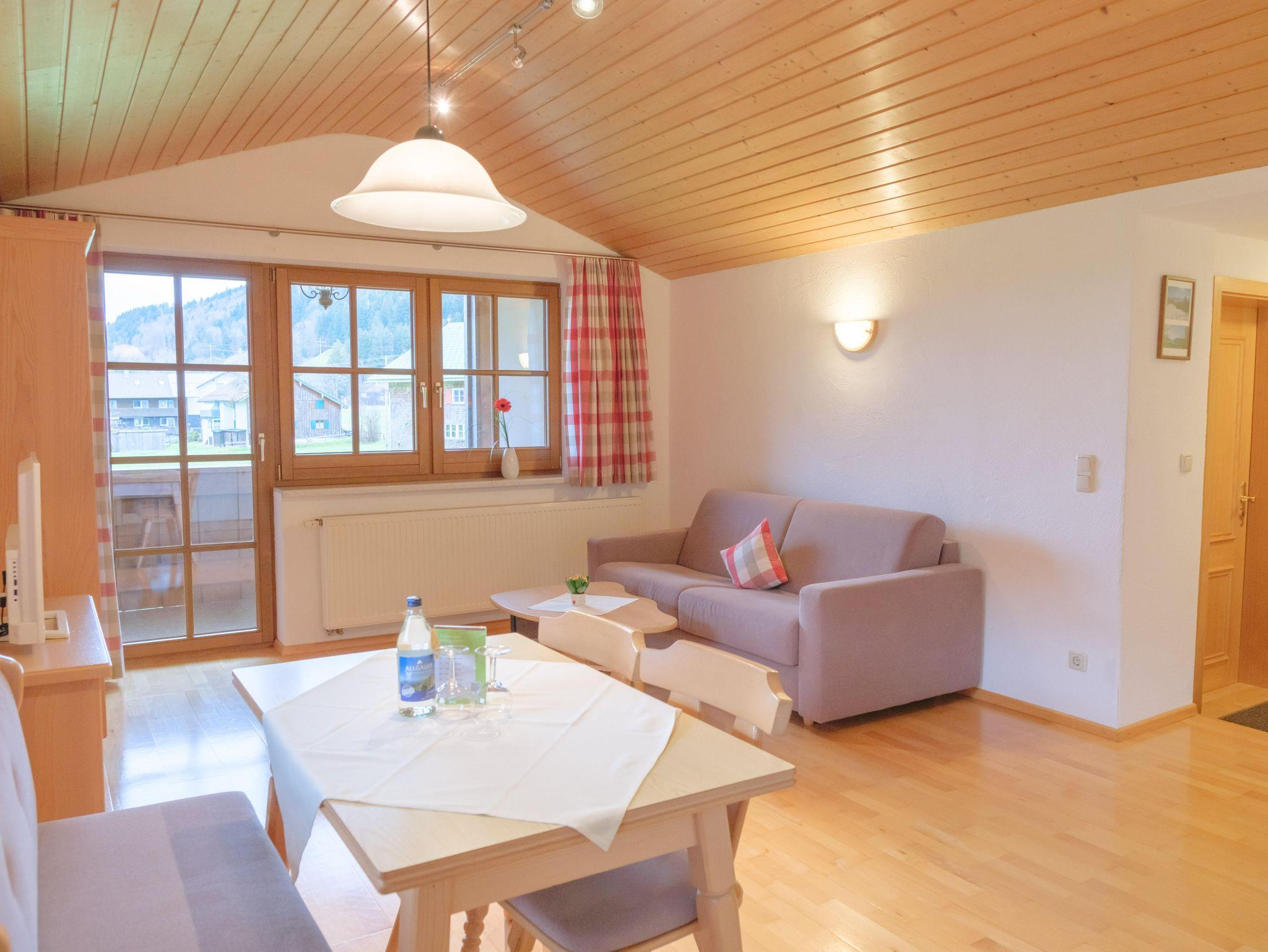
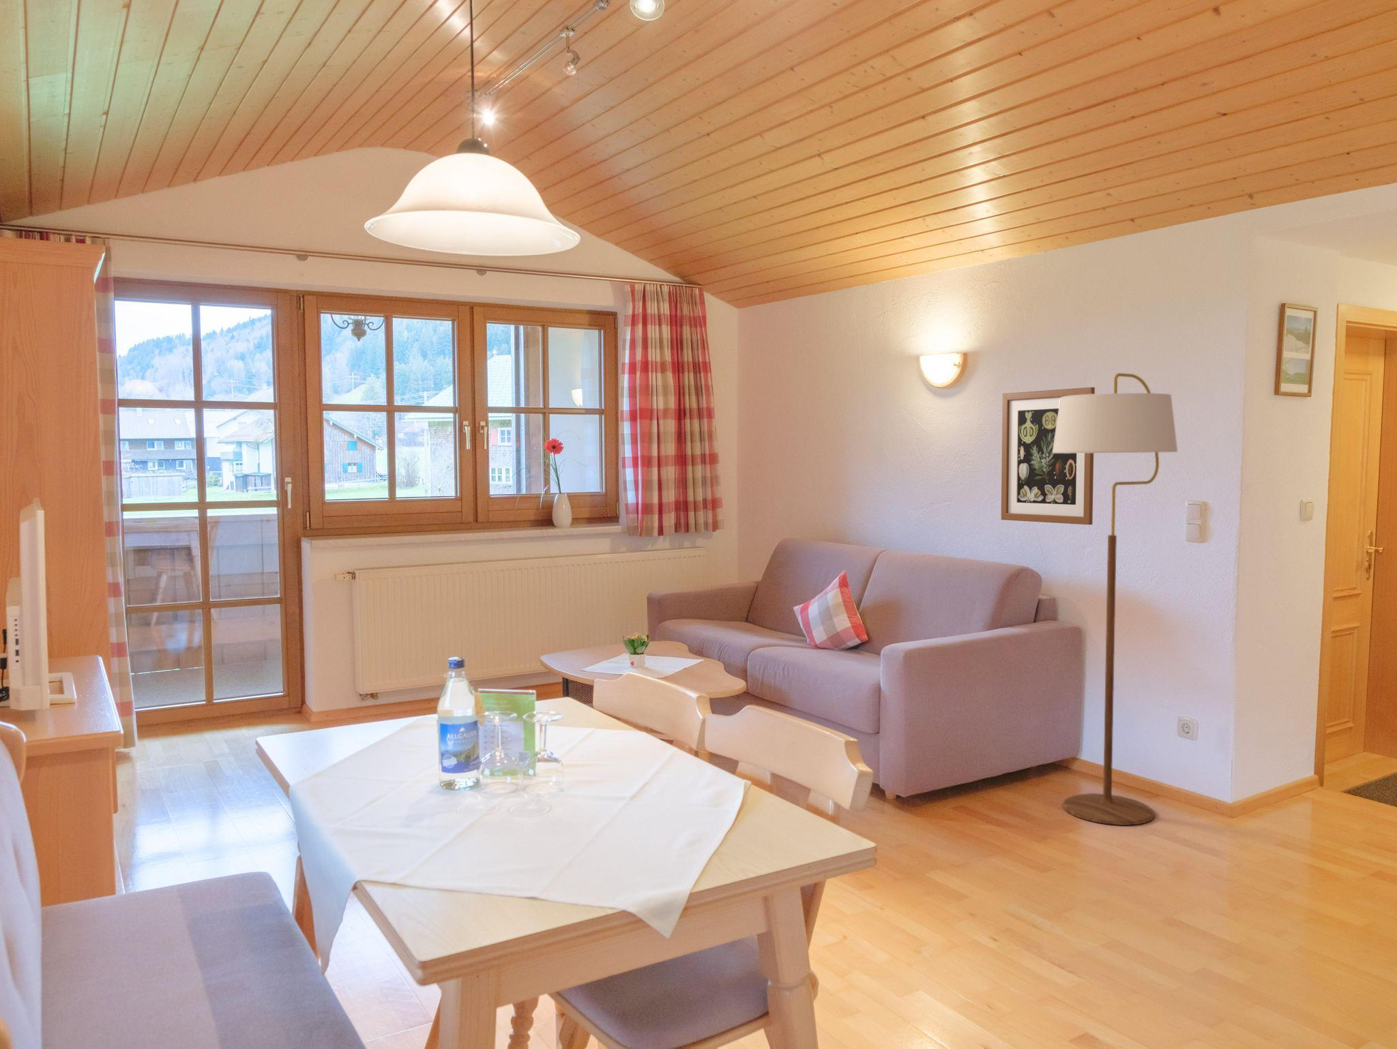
+ floor lamp (1115, 594)
+ wall art (1046, 456)
